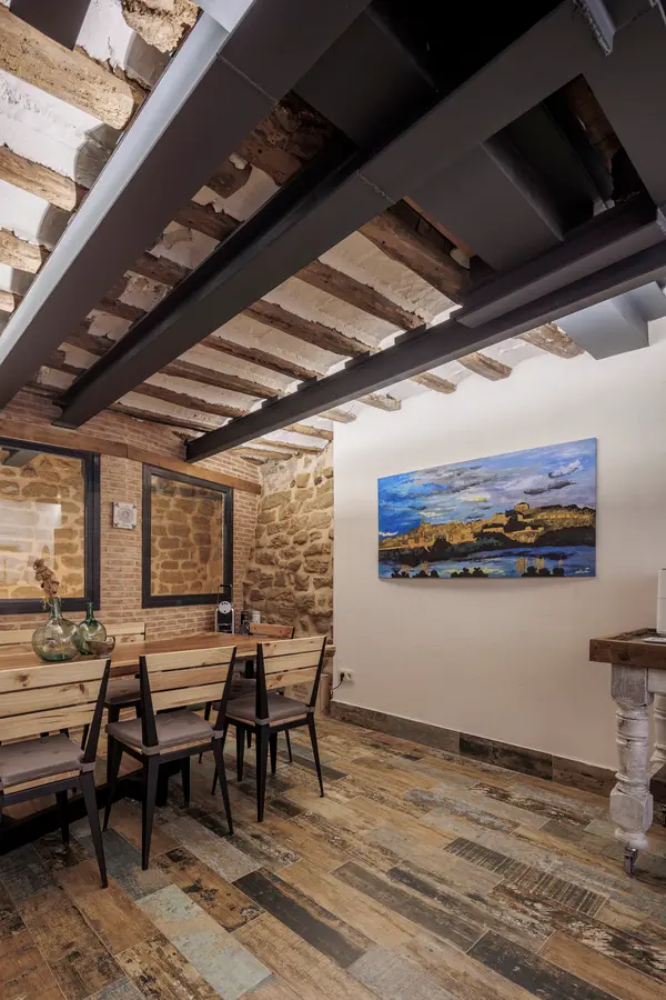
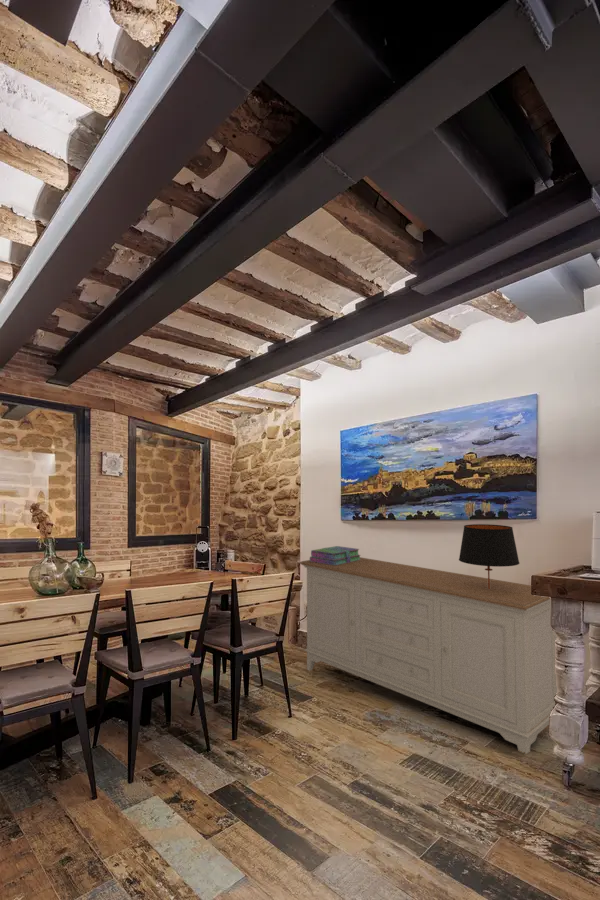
+ table lamp (488, 557)
+ stack of books (335, 554)
+ sideboard (412, 635)
